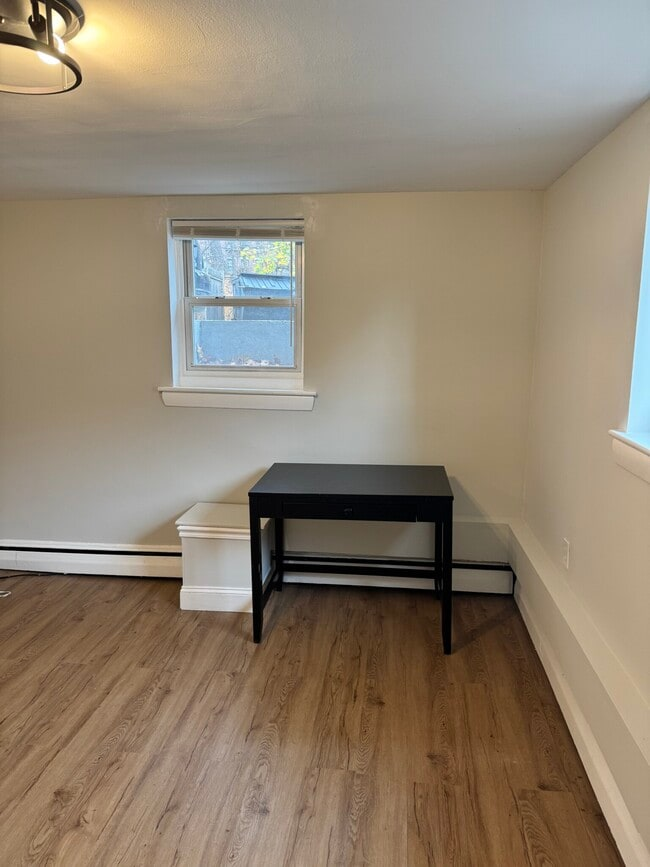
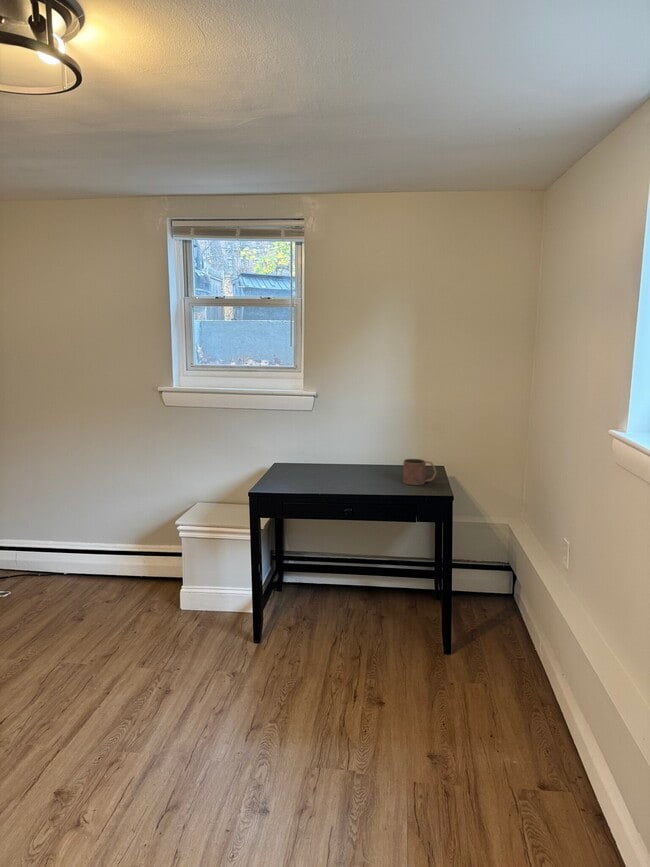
+ mug (419, 471)
